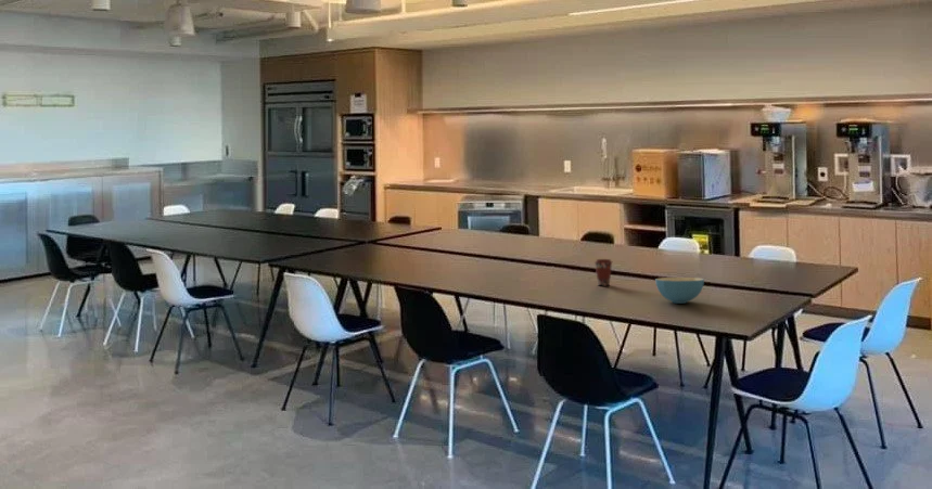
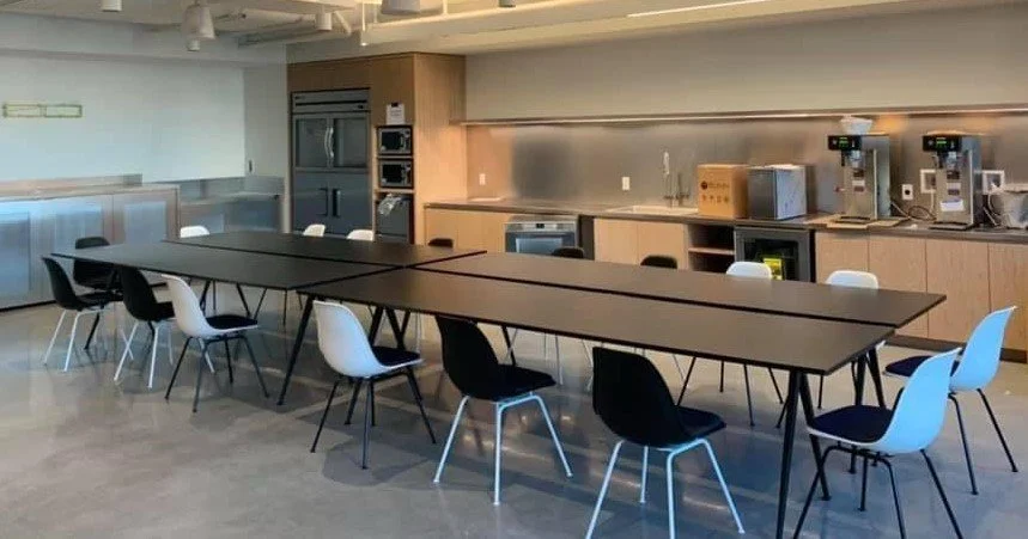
- cereal bowl (679, 291)
- coffee cup (603, 272)
